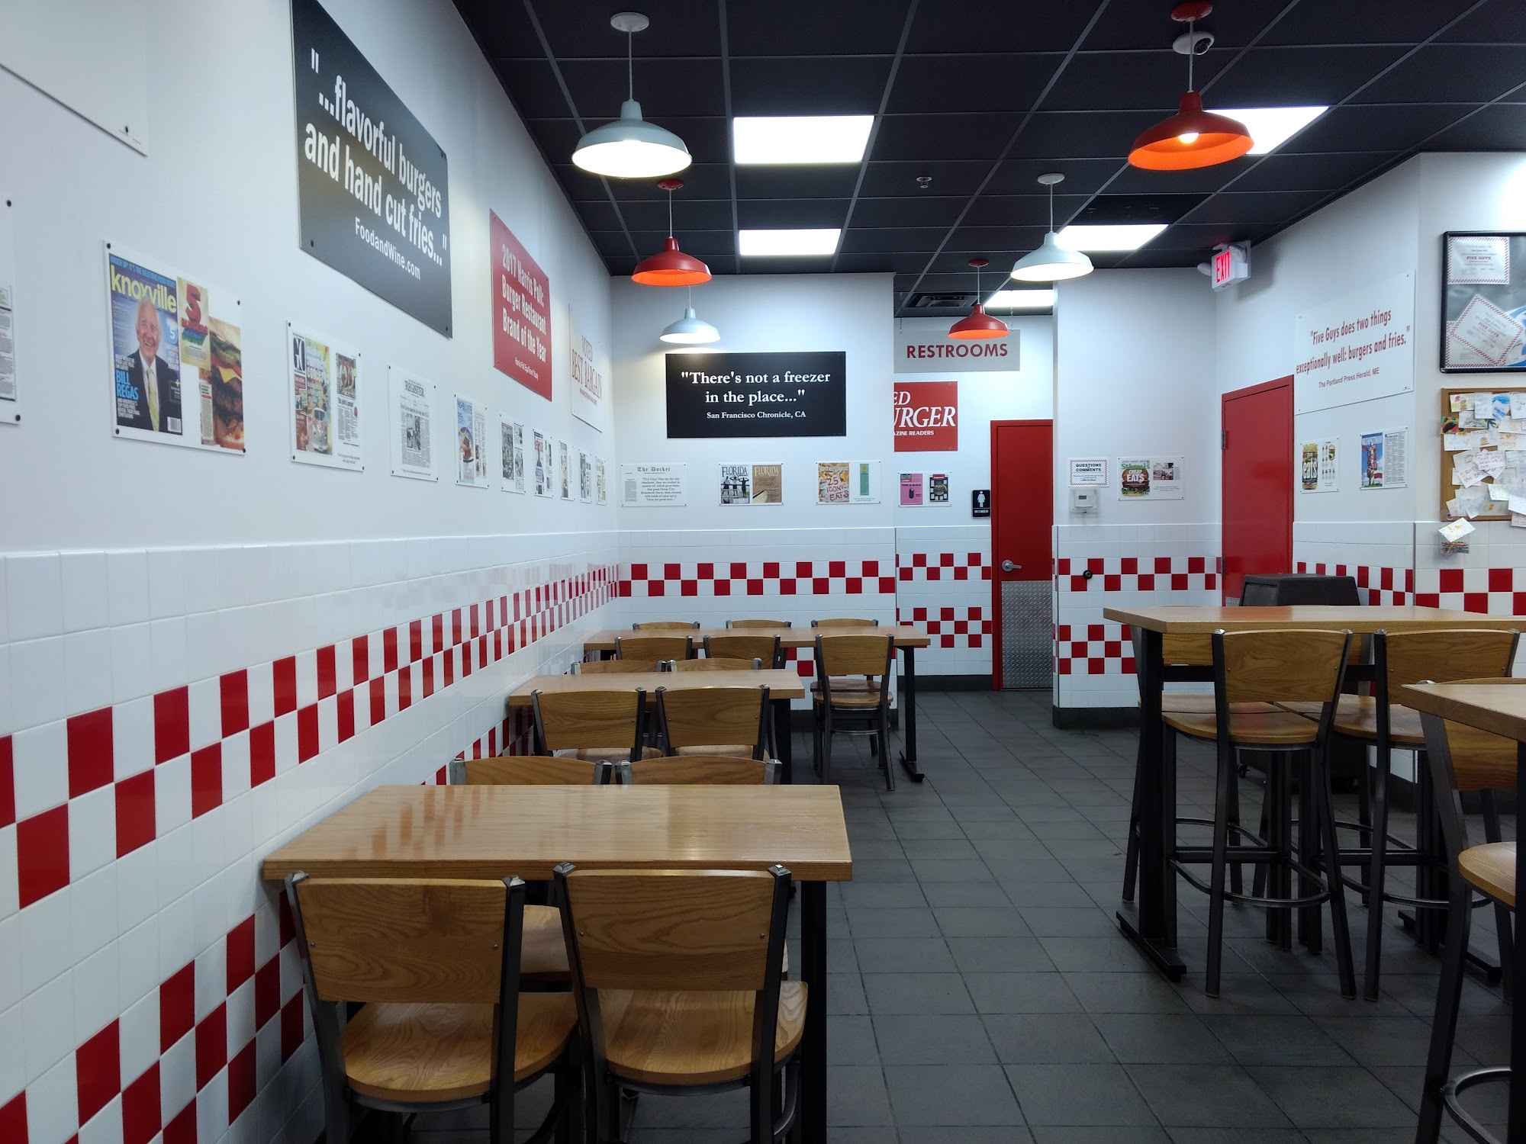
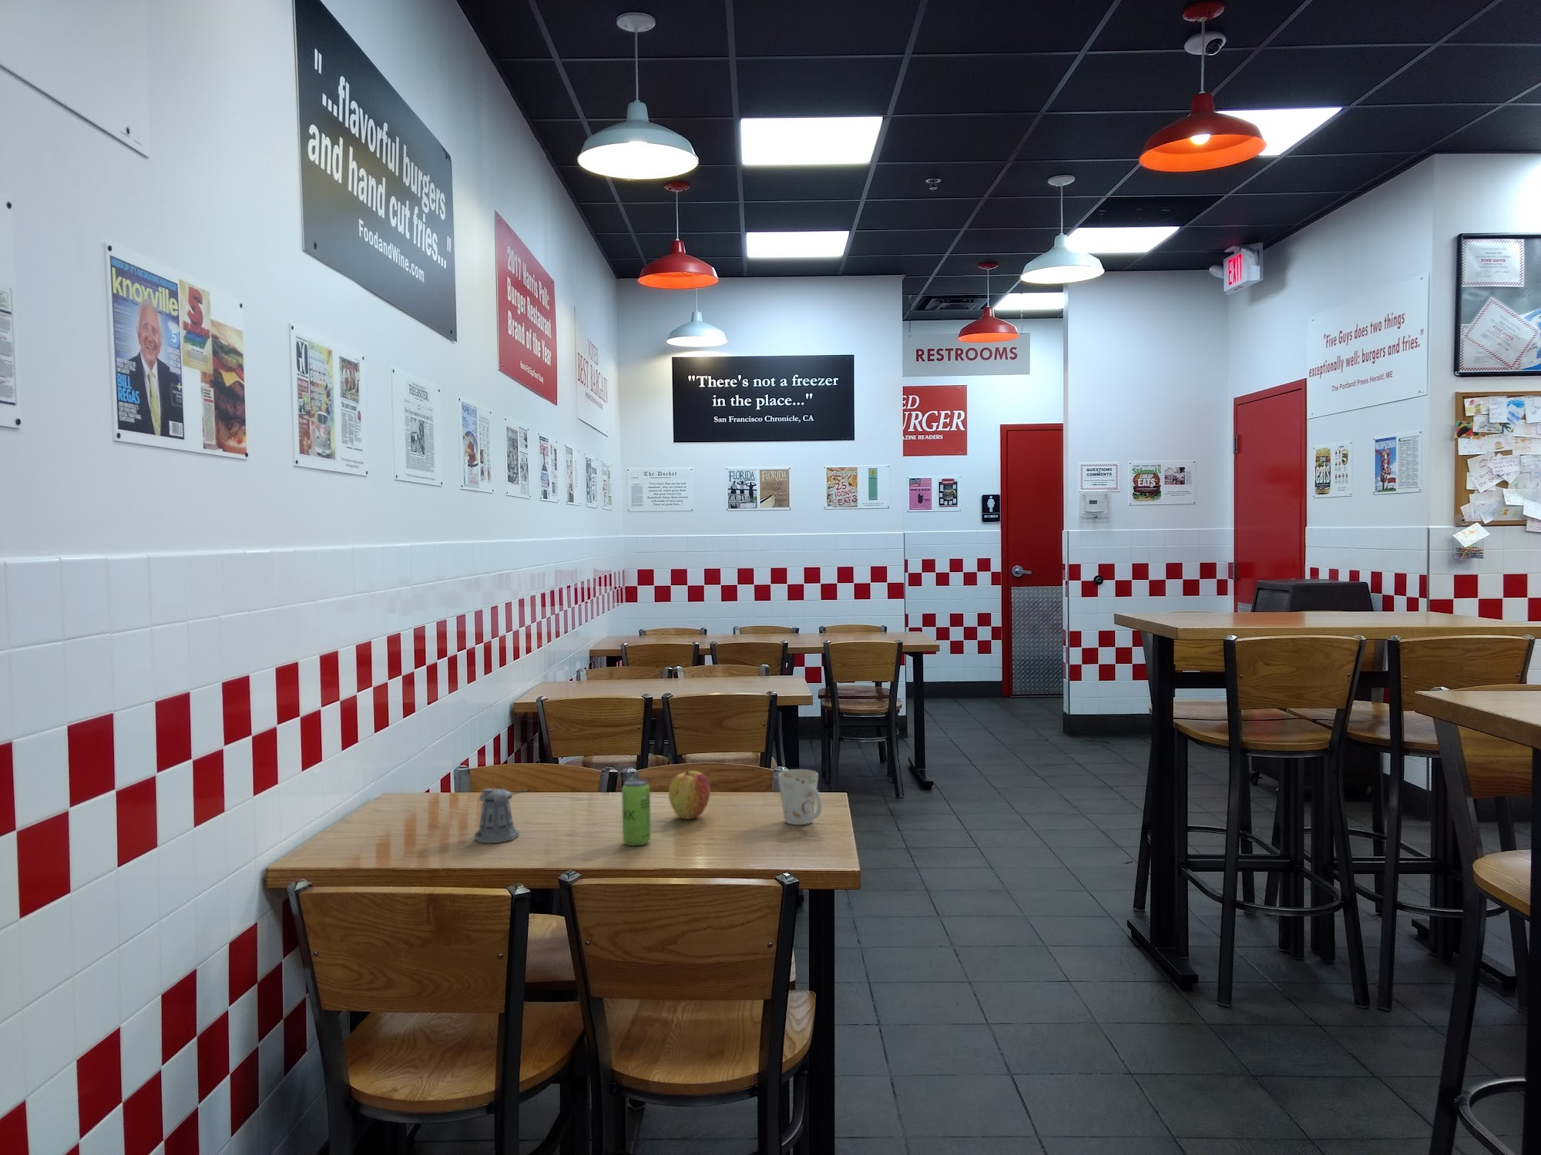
+ mug (804, 800)
+ apple (689, 793)
+ pepper shaker (500, 812)
+ beverage can (636, 812)
